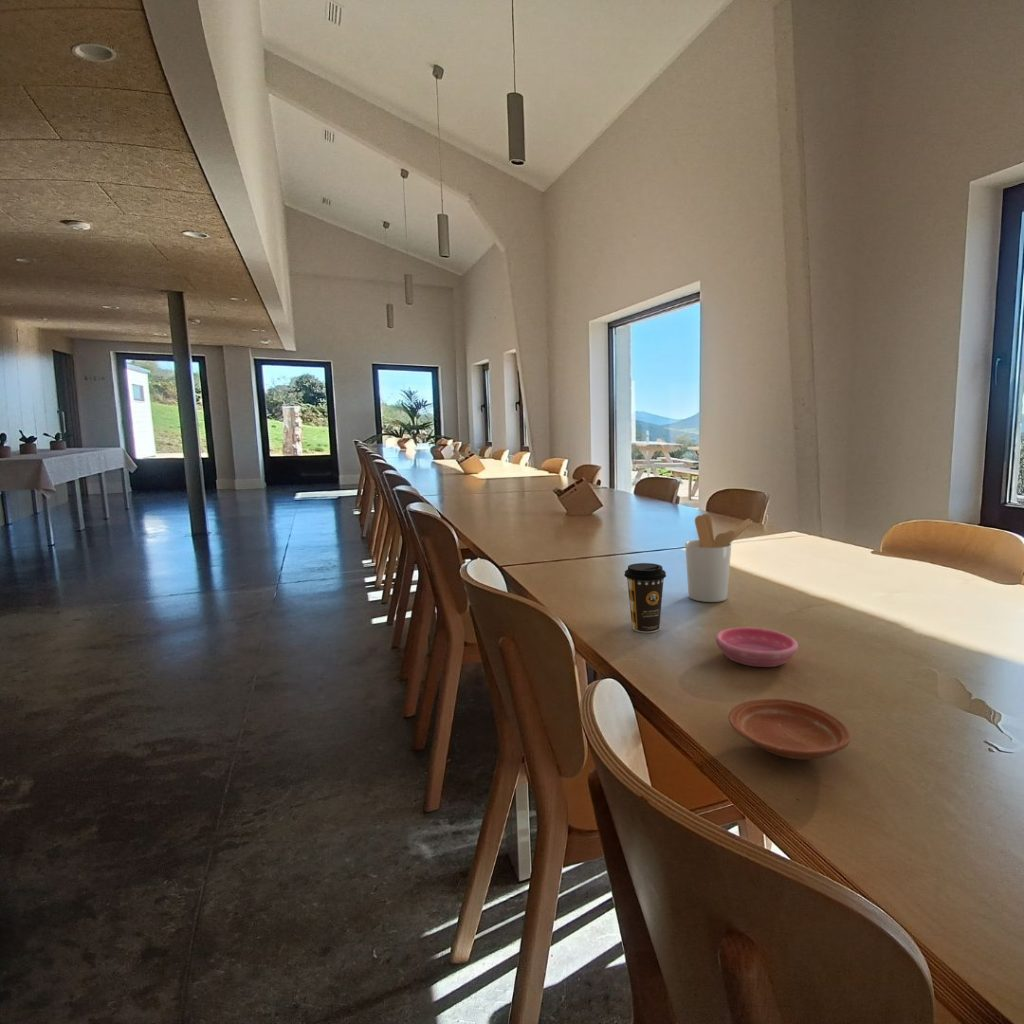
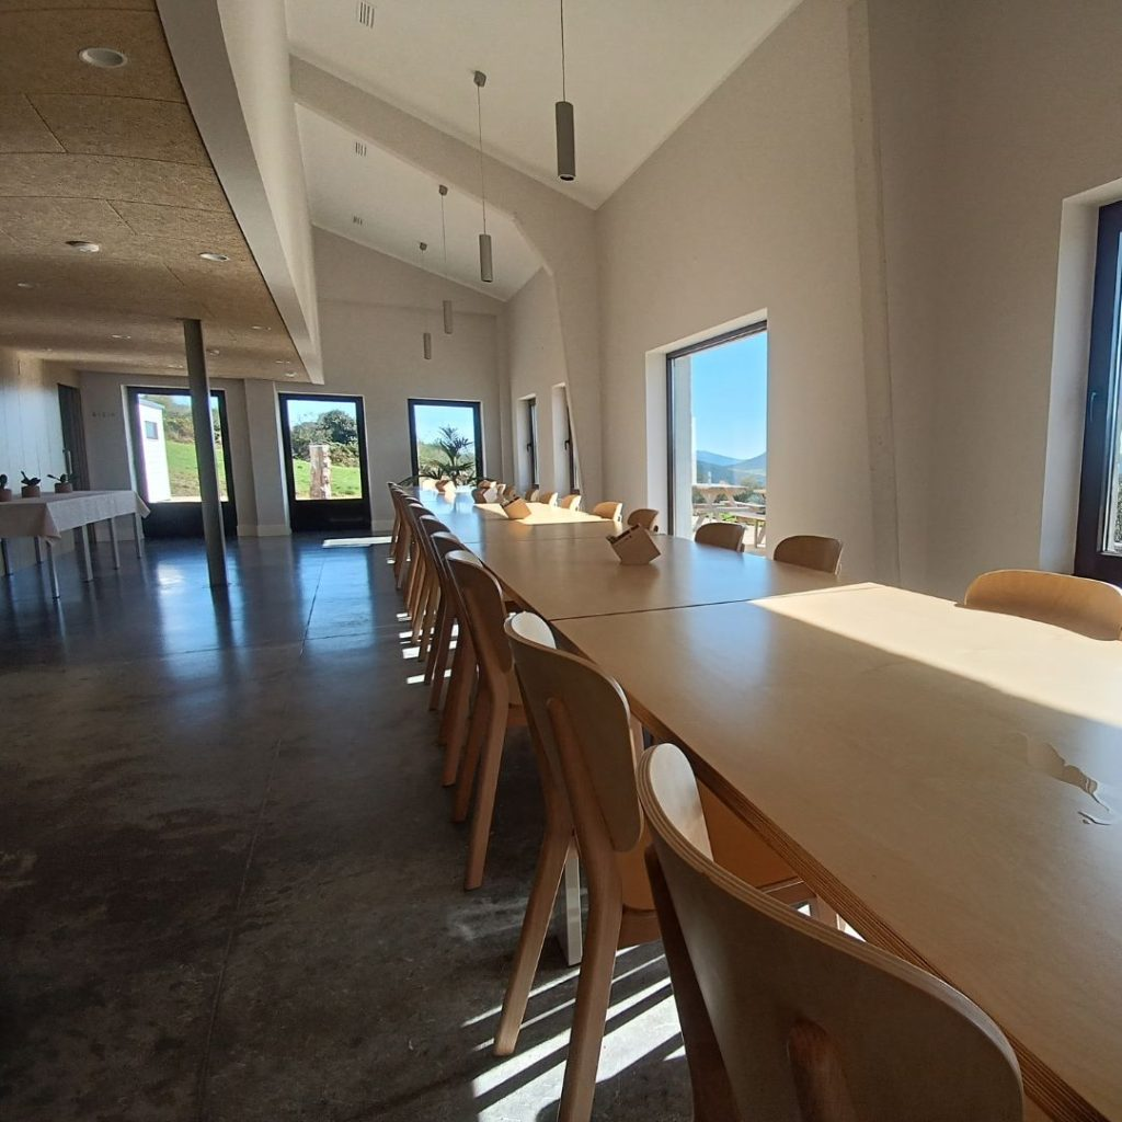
- utensil holder (719, 557)
- saucer (755, 647)
- coffee cup (645, 597)
- plate (786, 734)
